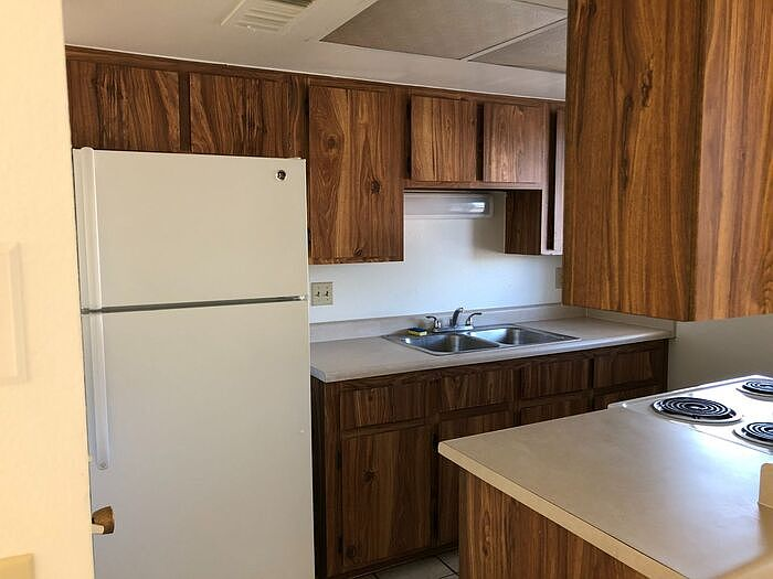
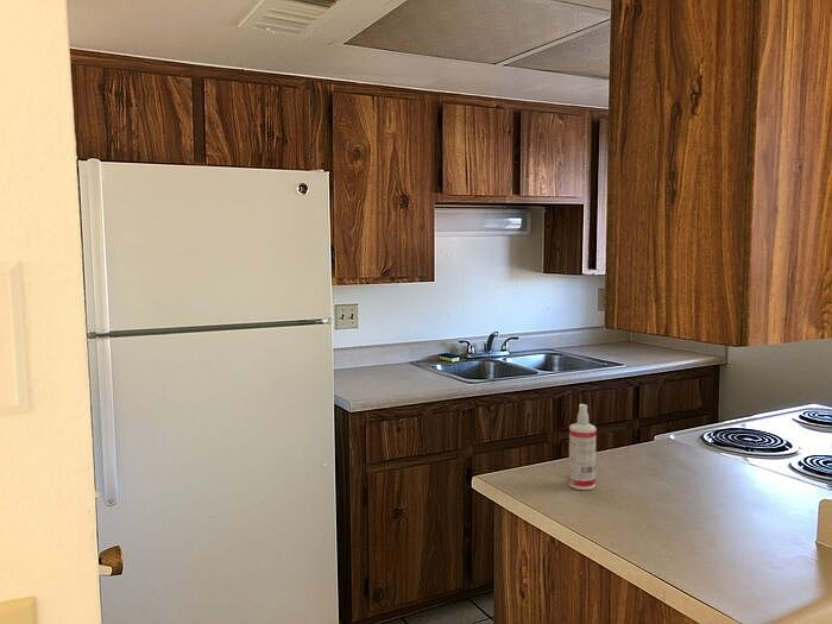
+ spray bottle (582, 445)
